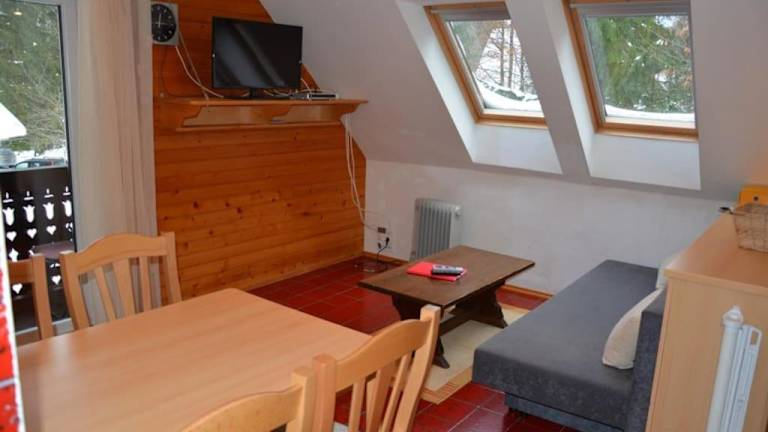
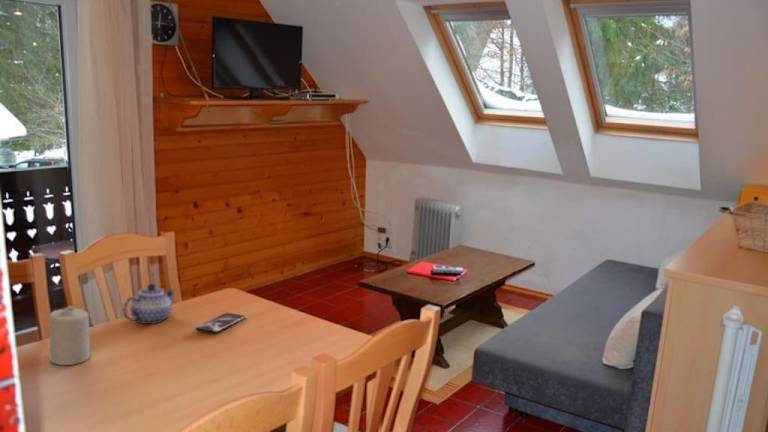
+ smartphone (221, 322)
+ candle (68, 331)
+ teapot (150, 301)
